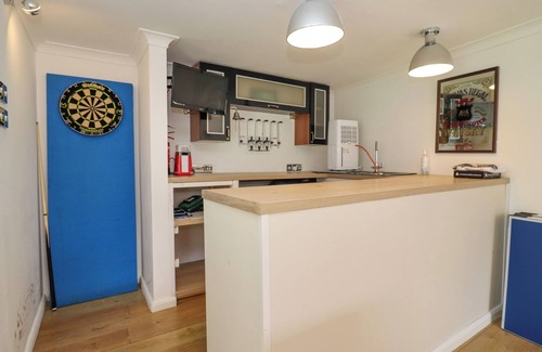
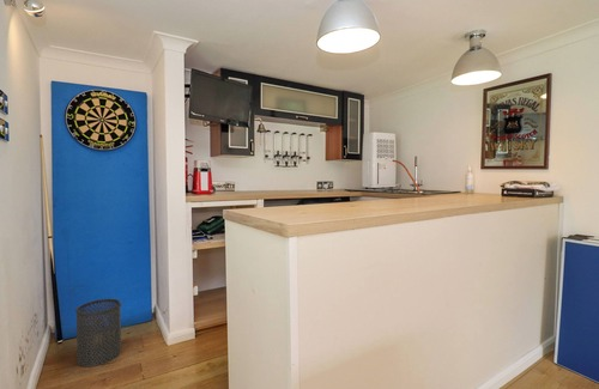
+ trash can (99, 330)
